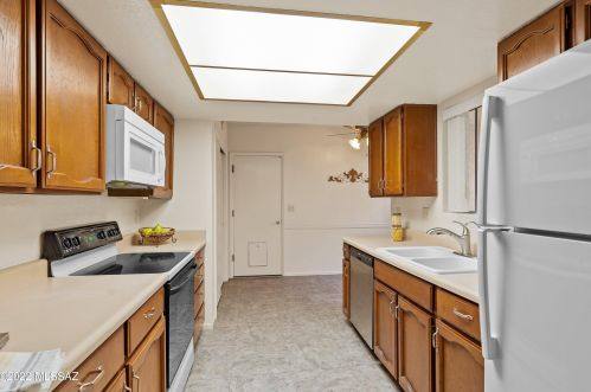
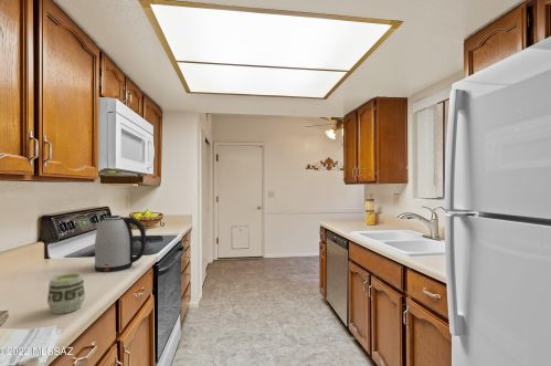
+ cup (66, 292)
+ kettle (120, 241)
